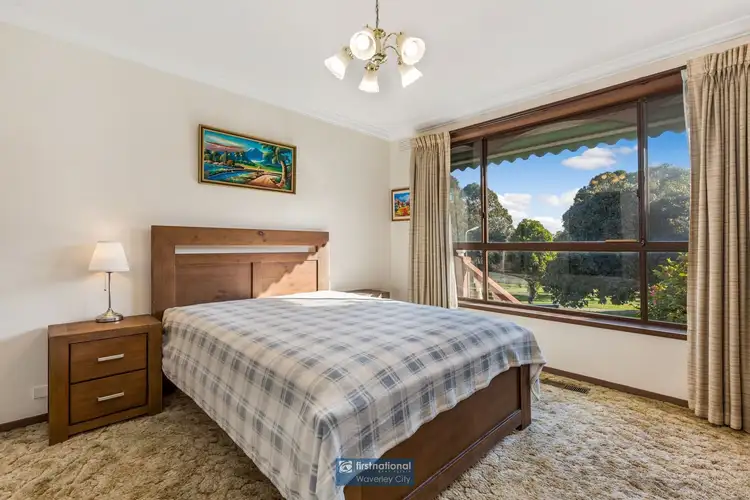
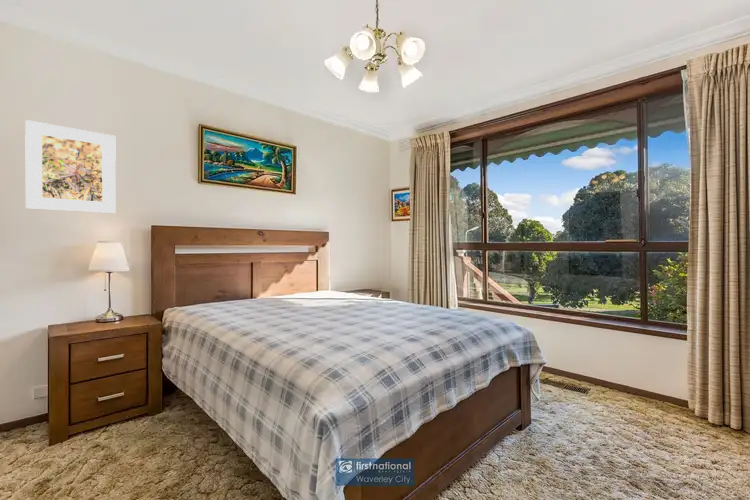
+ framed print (73, 169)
